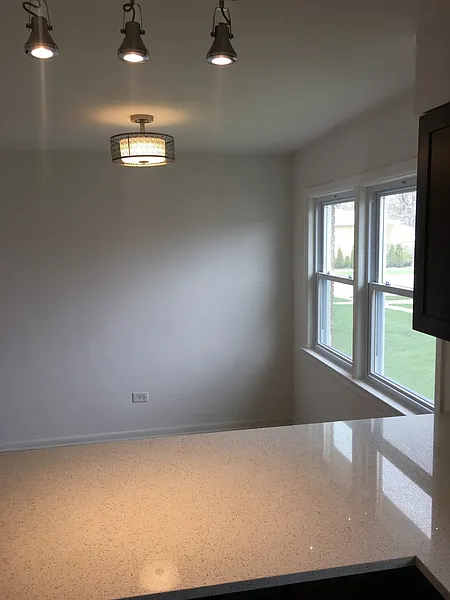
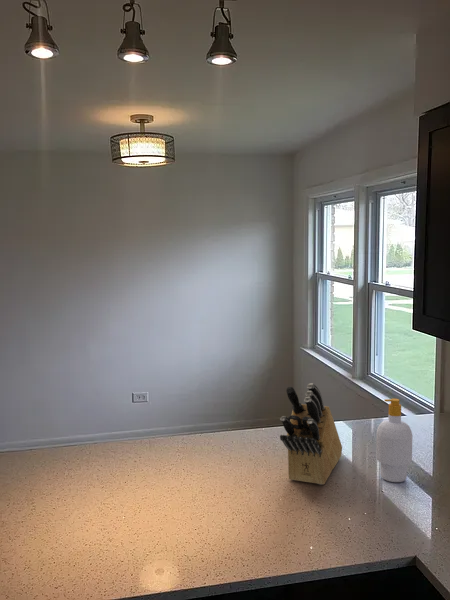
+ knife block (312, 424)
+ soap bottle (394, 439)
